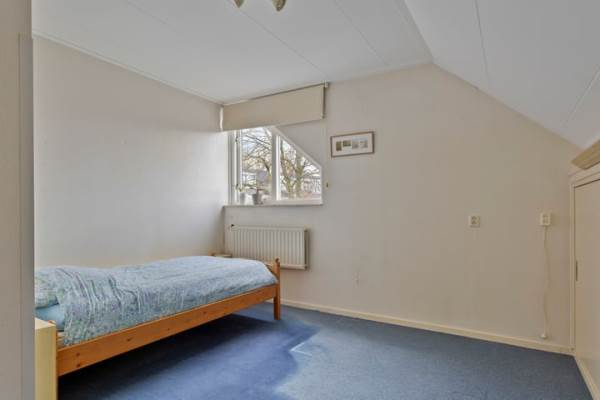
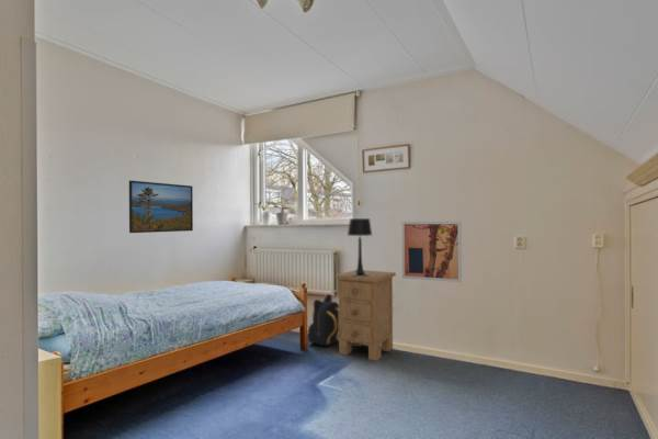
+ backpack (327, 319)
+ table lamp (360, 246)
+ wall art (430, 250)
+ nightstand (364, 313)
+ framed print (162, 207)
